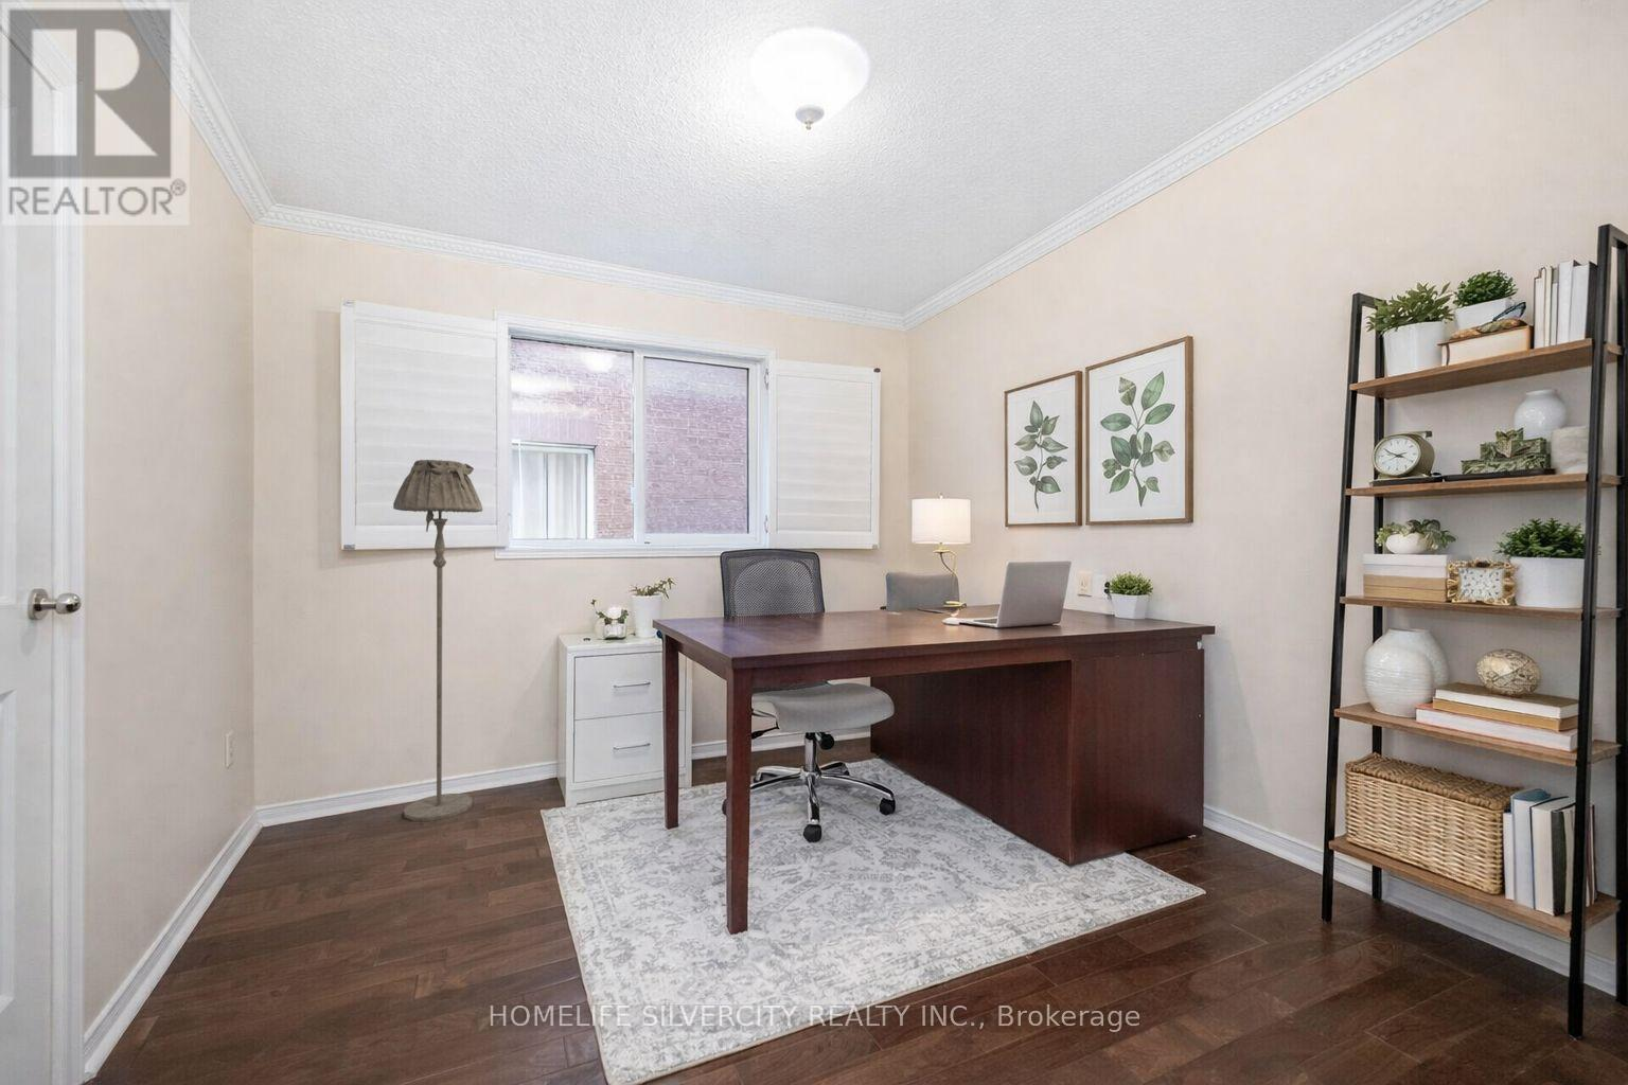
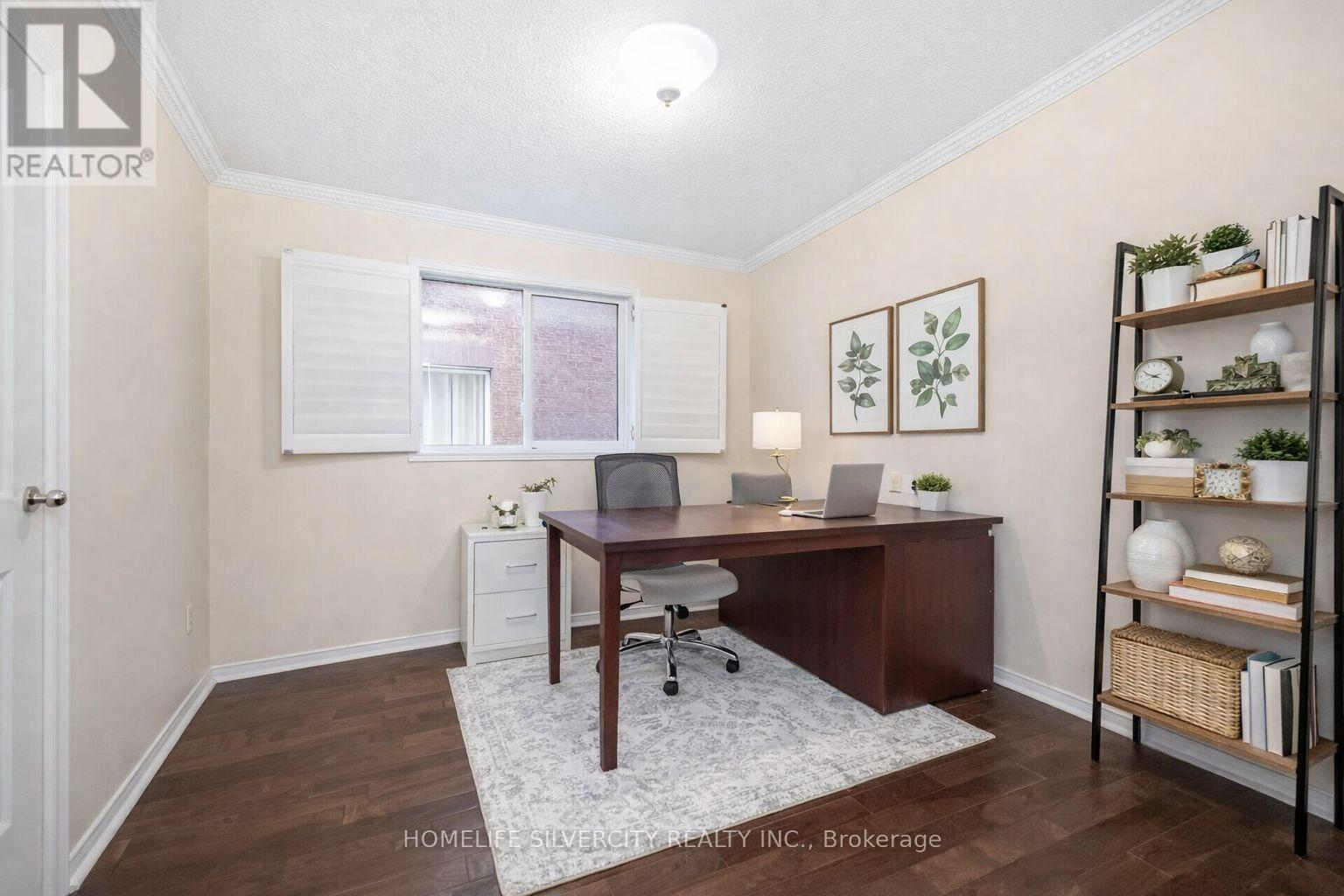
- floor lamp (438, 635)
